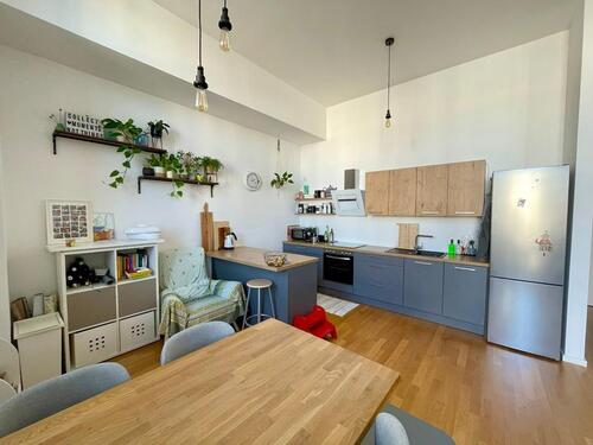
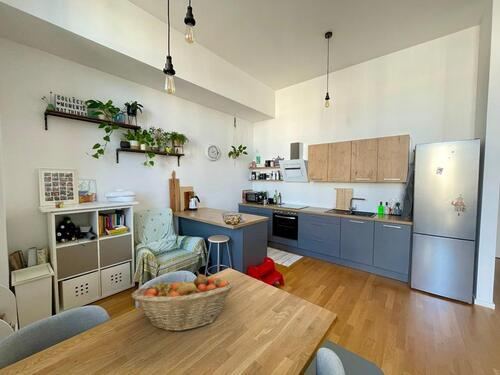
+ fruit basket (185, 295)
